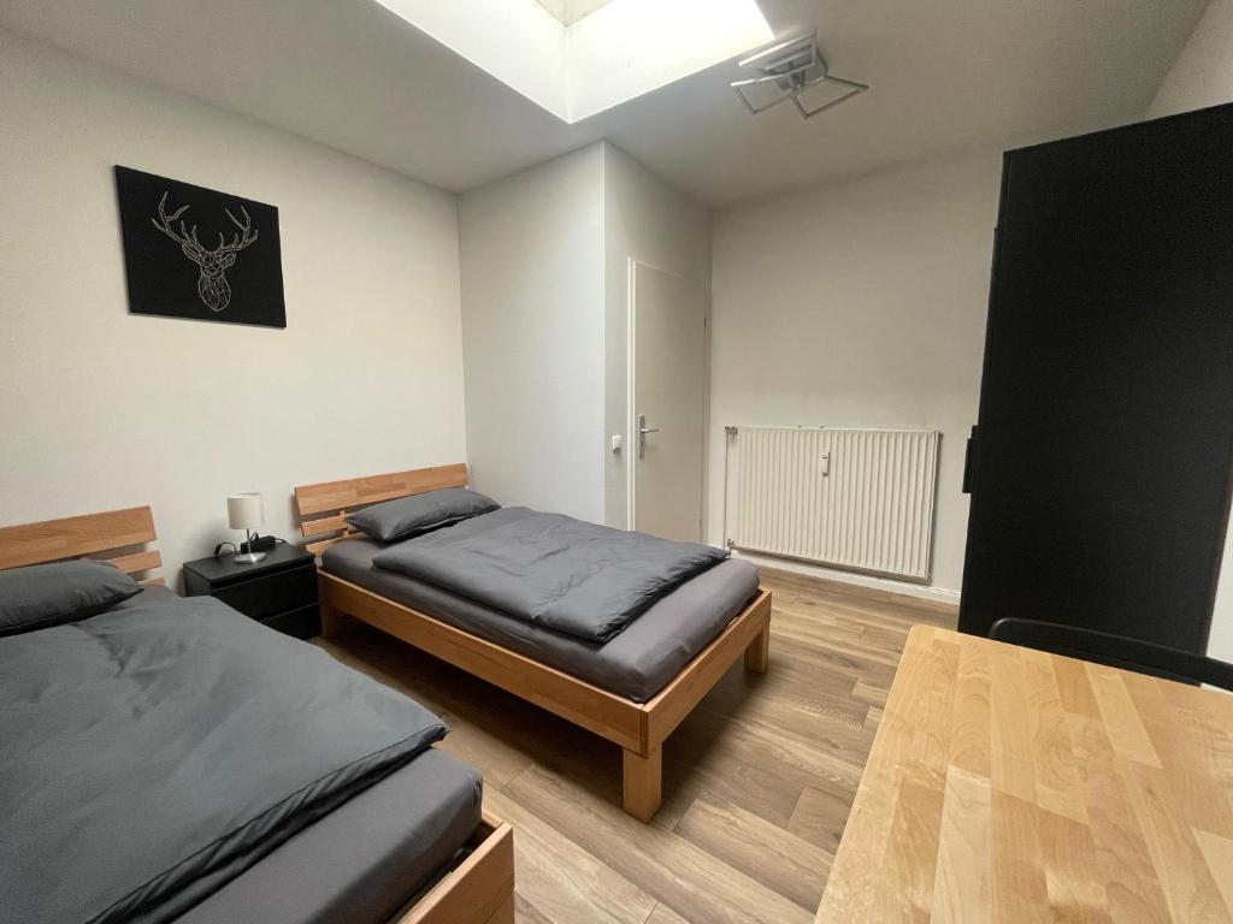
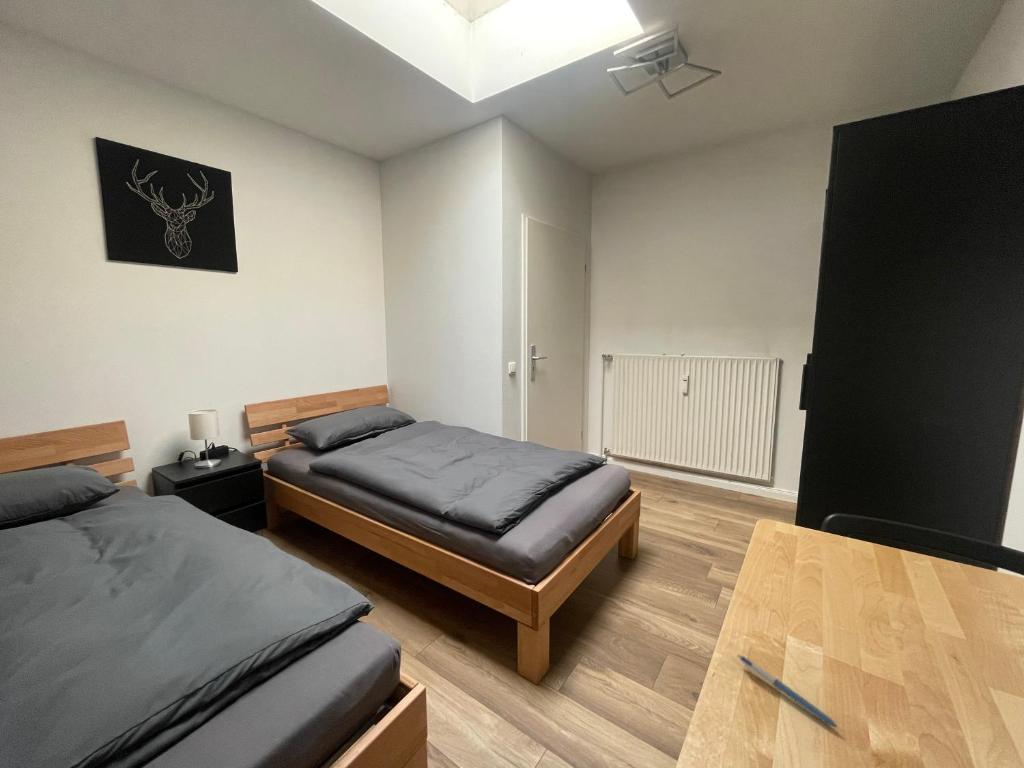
+ pen (783, 688)
